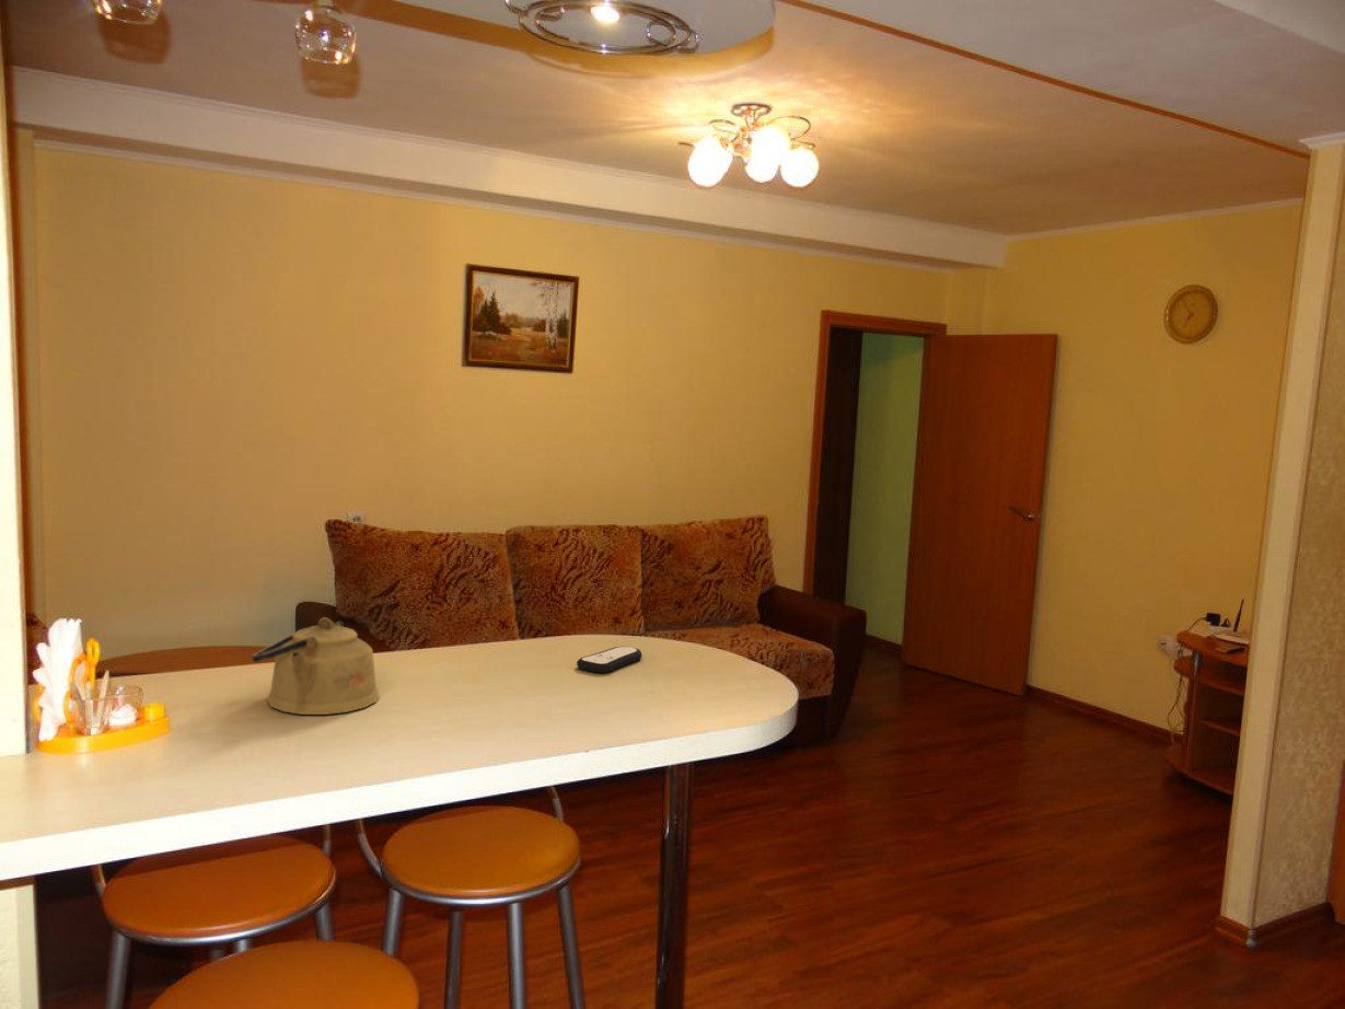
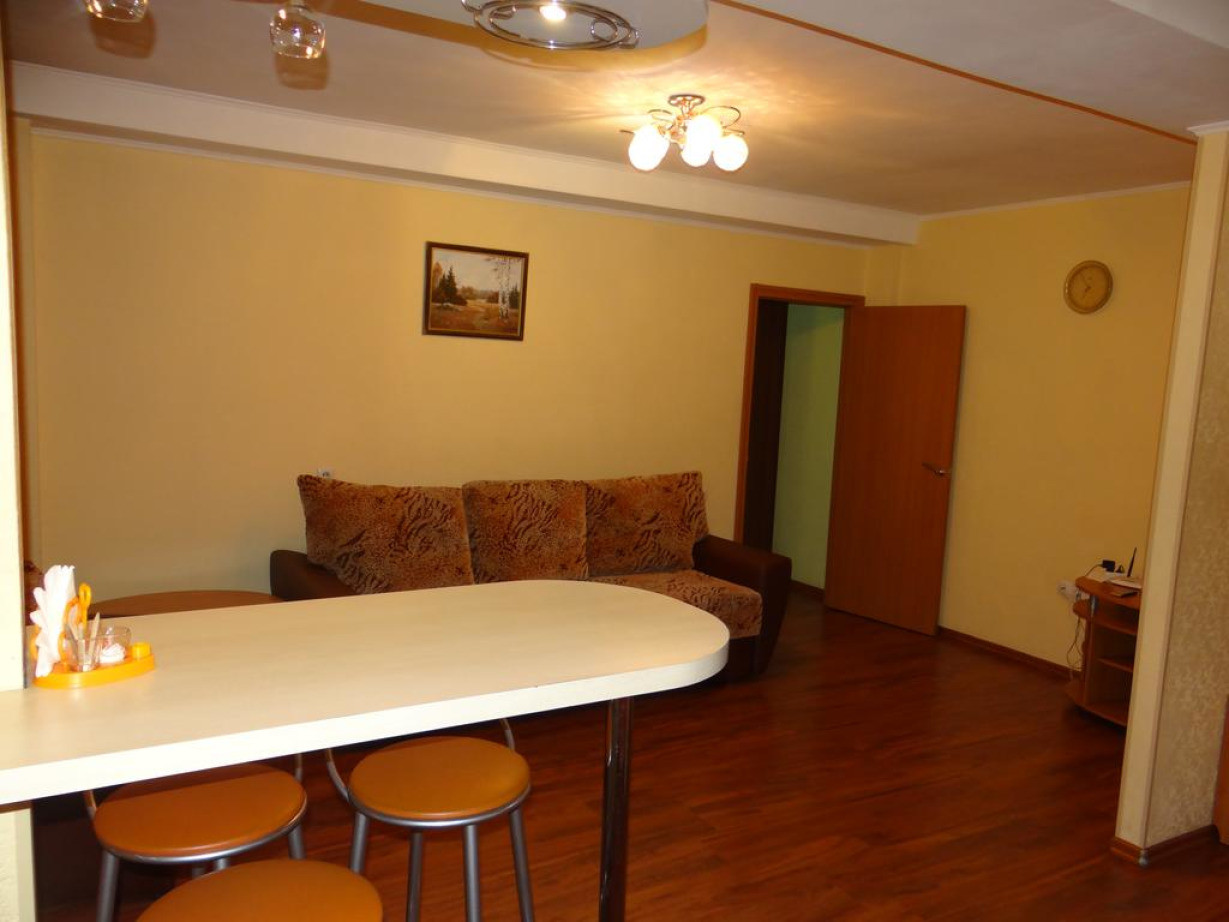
- remote control (611, 658)
- kettle (318, 660)
